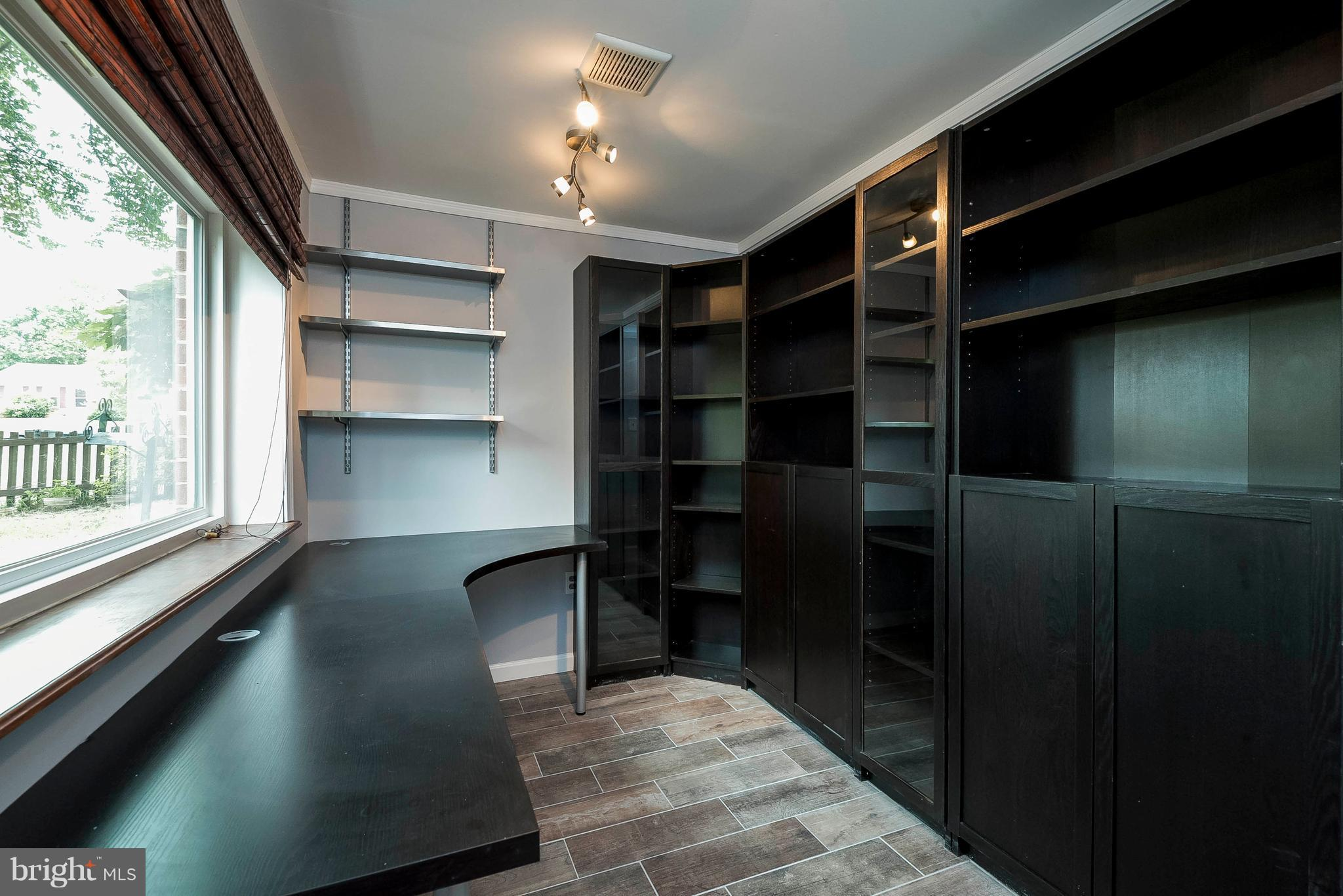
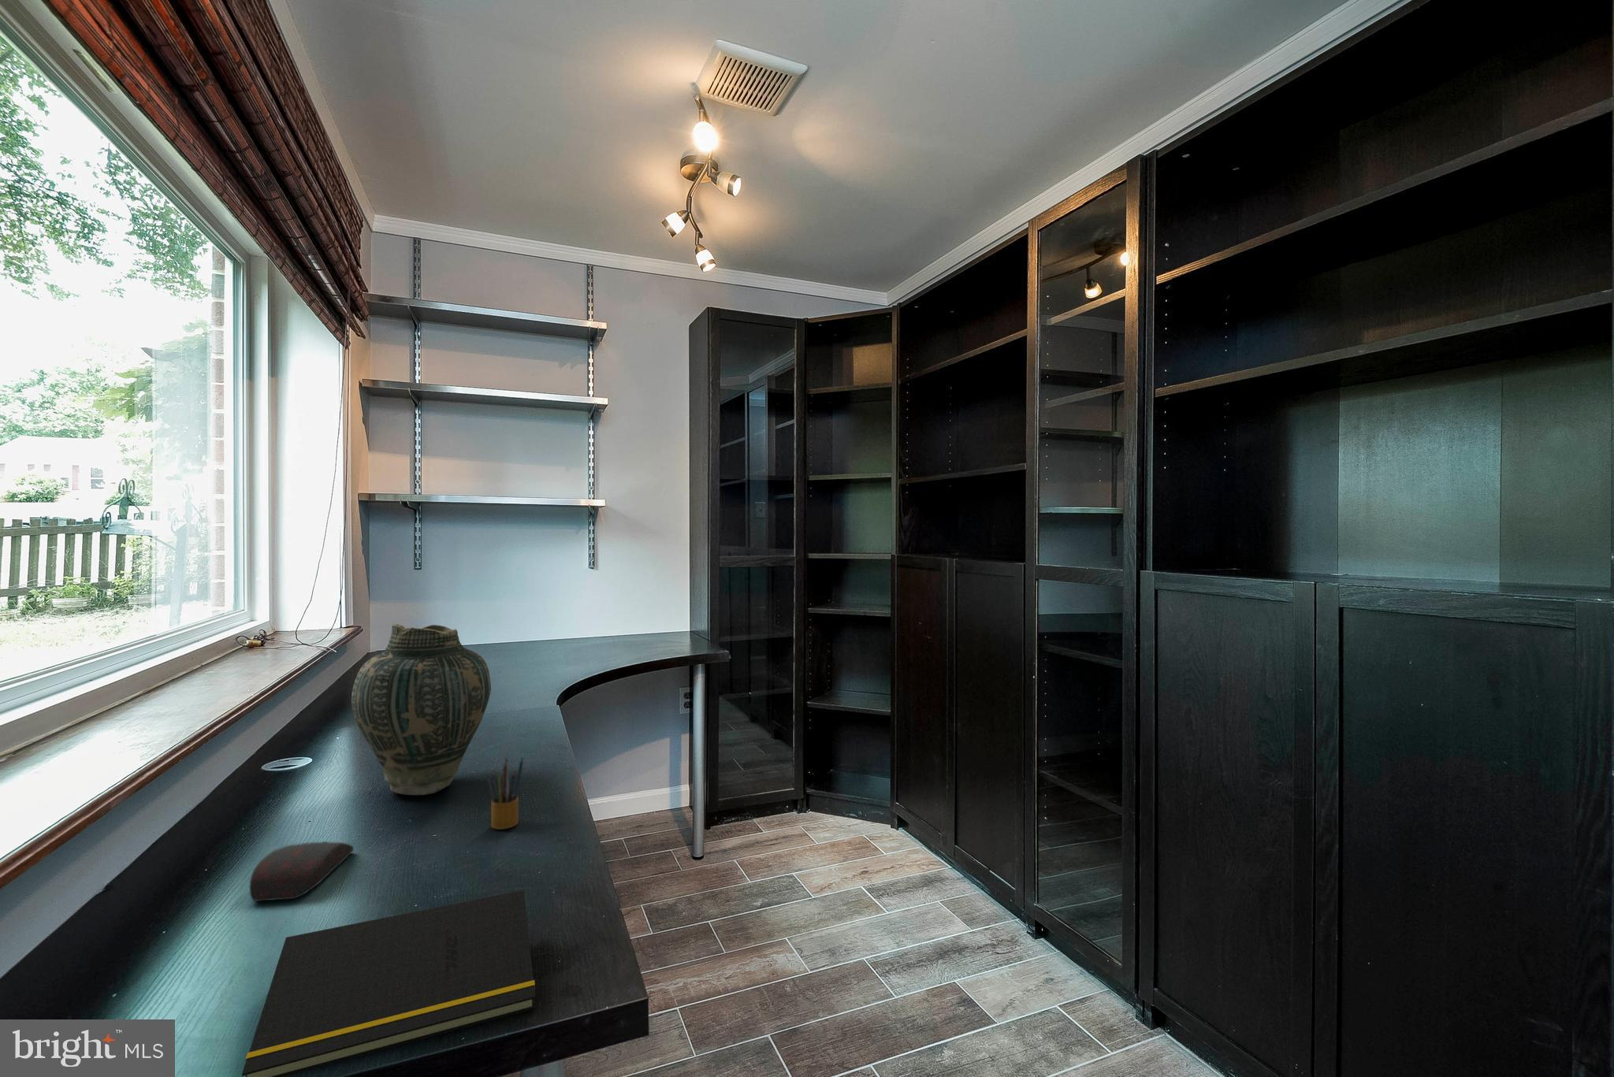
+ computer mouse (304, 861)
+ notepad (406, 971)
+ pencil box (506, 793)
+ vase (423, 706)
